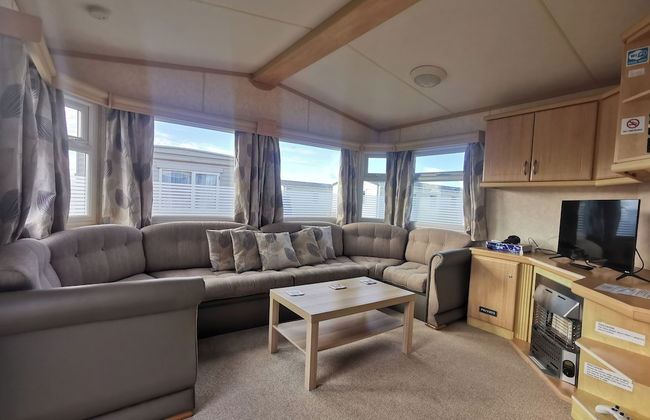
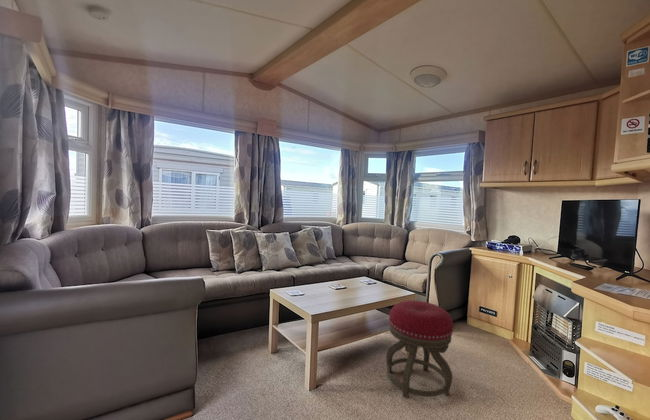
+ stool (418, 345)
